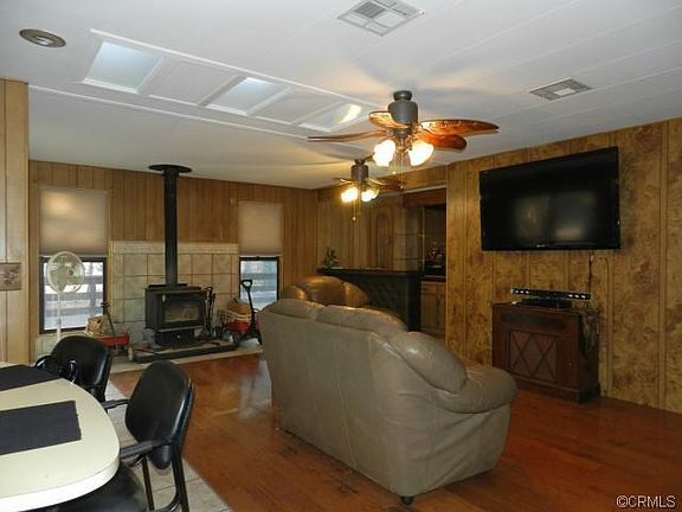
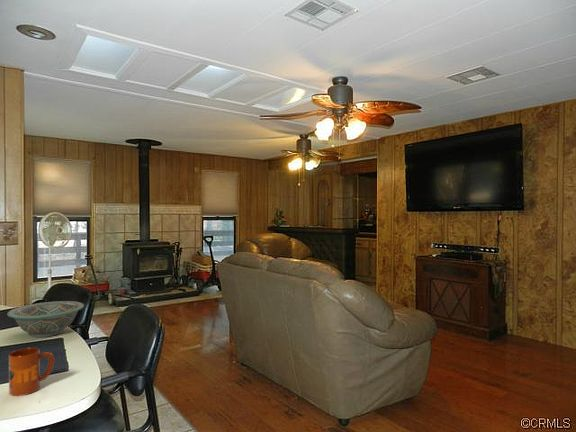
+ mug (32, 369)
+ decorative bowl (47, 320)
